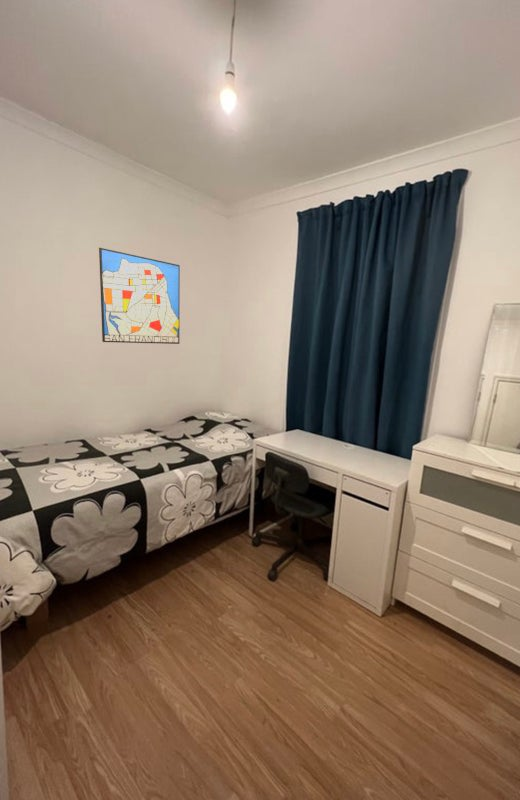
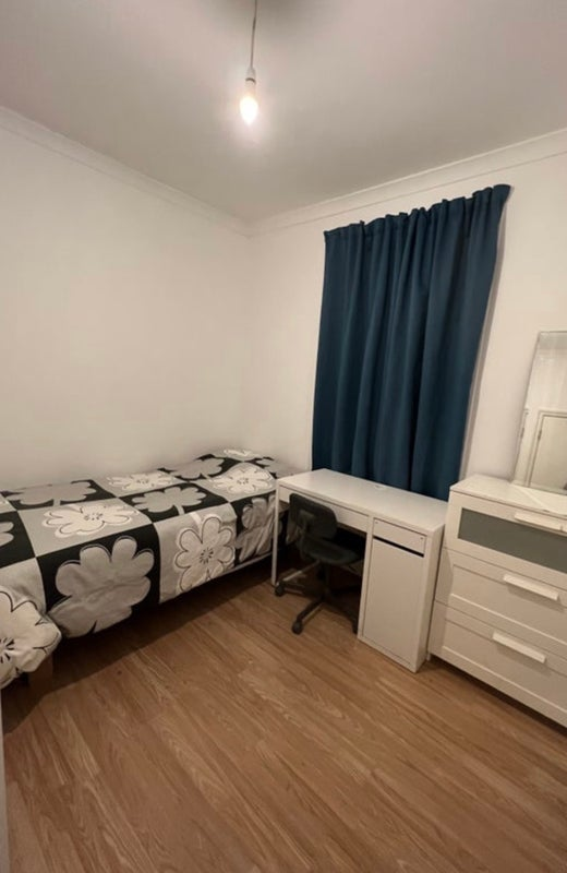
- wall art (143, 301)
